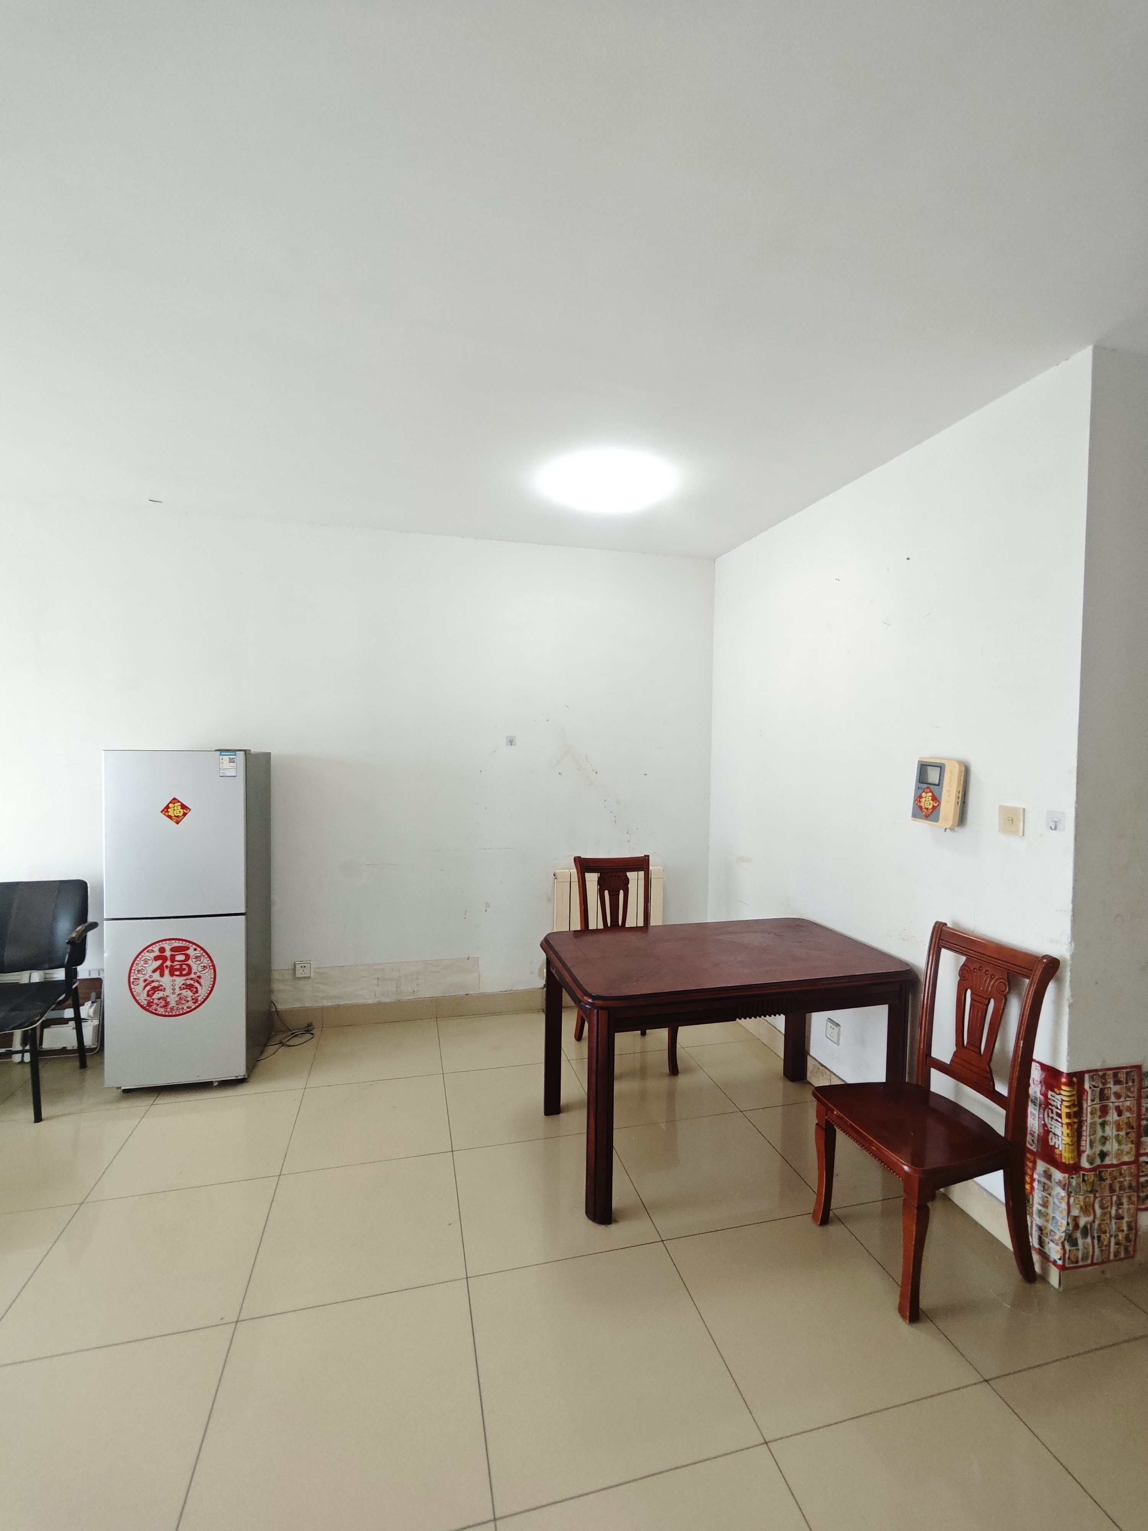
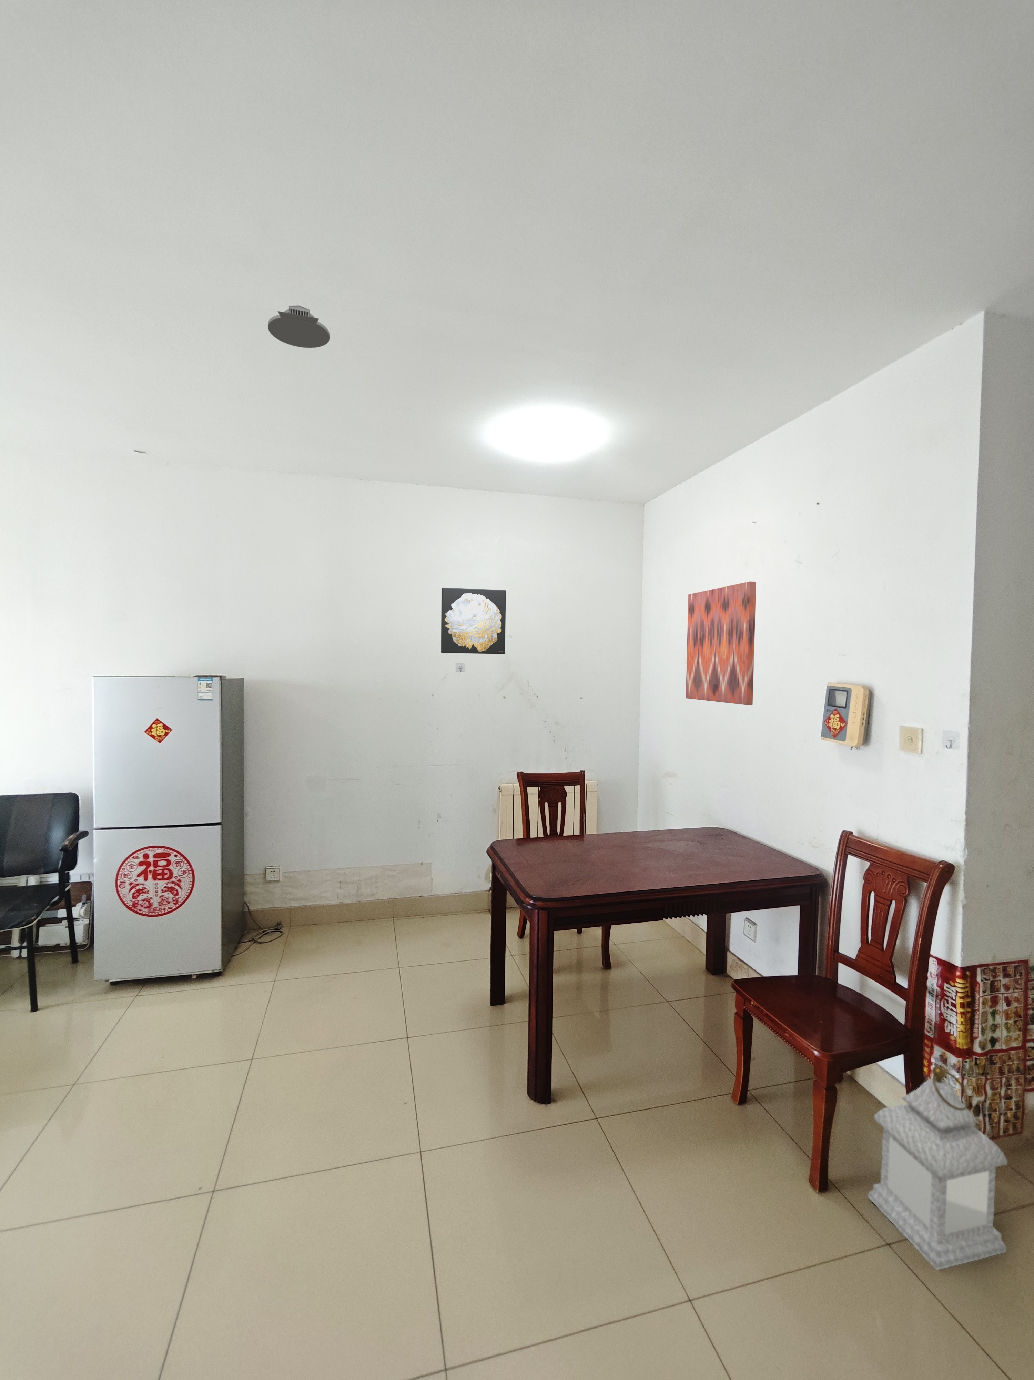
+ wall art (718, 645)
+ wall art (474, 622)
+ lantern (937, 1146)
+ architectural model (299, 319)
